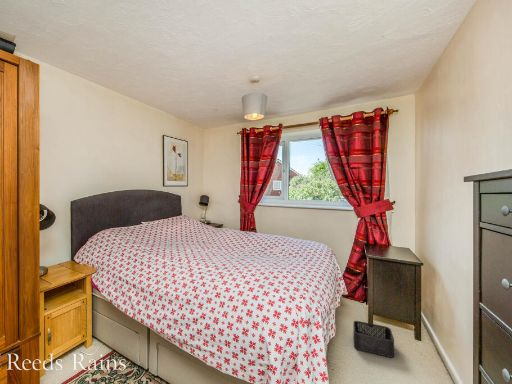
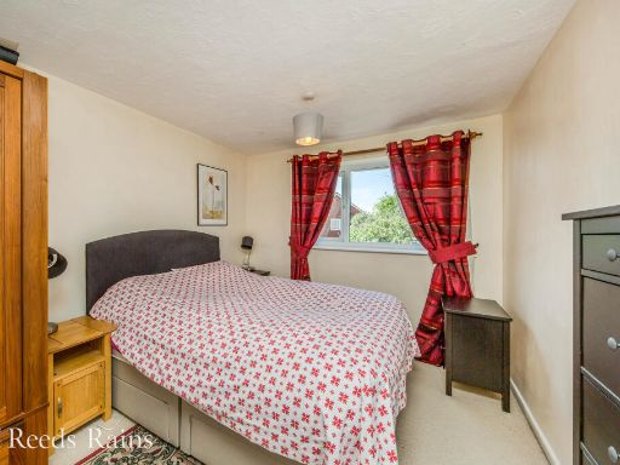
- storage bin (372, 337)
